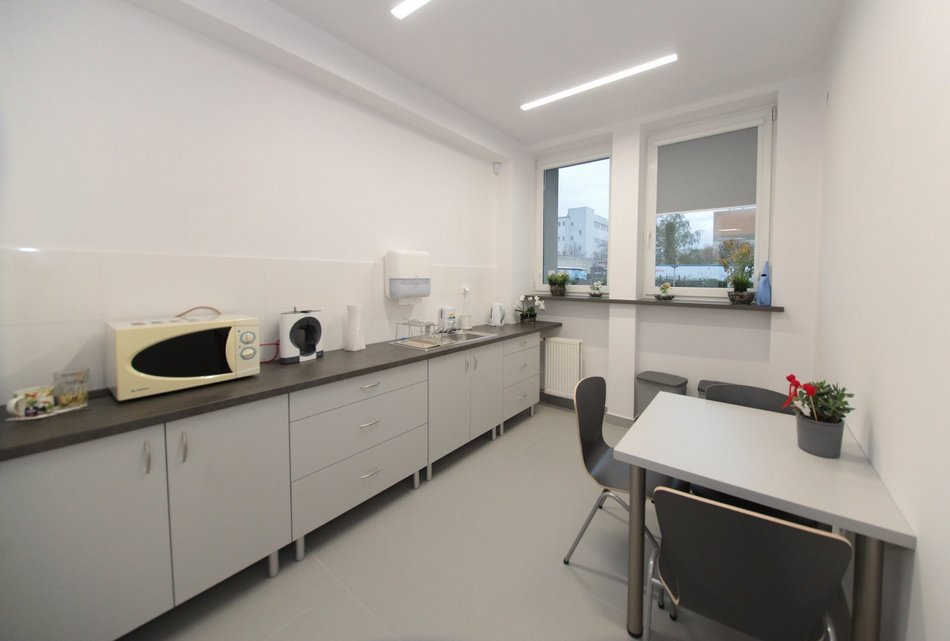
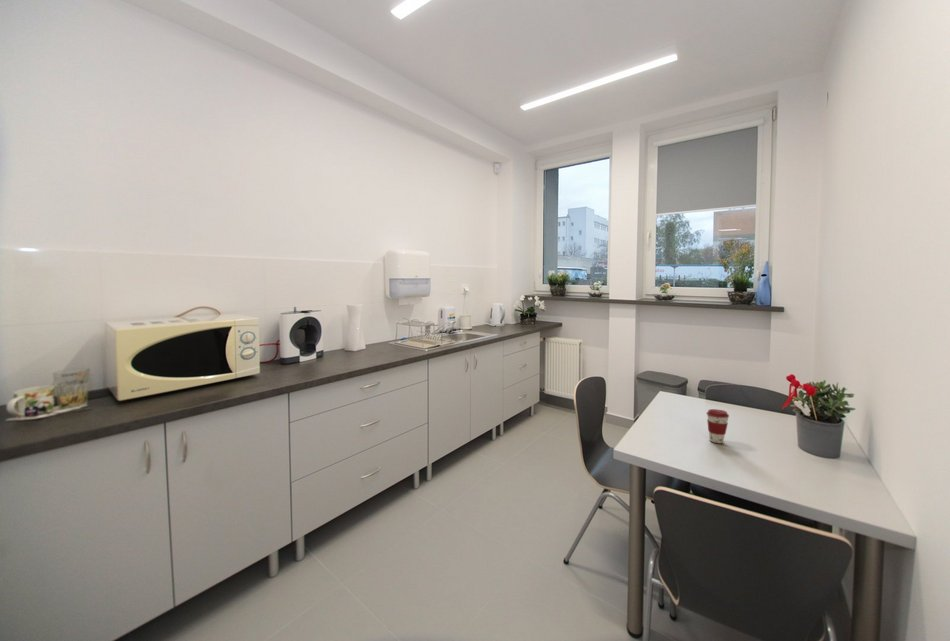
+ coffee cup (717, 426)
